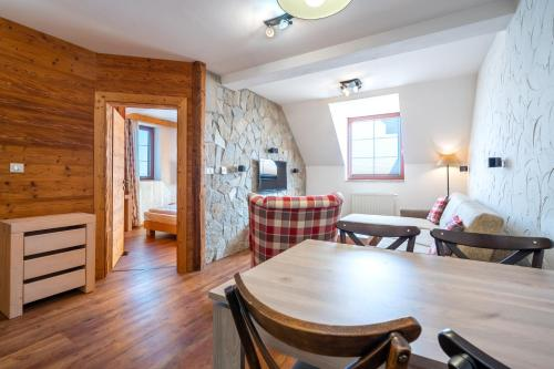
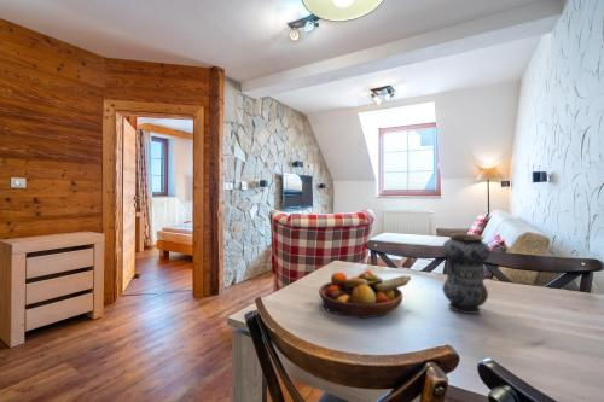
+ fruit bowl (360, 286)
+ vase (464, 272)
